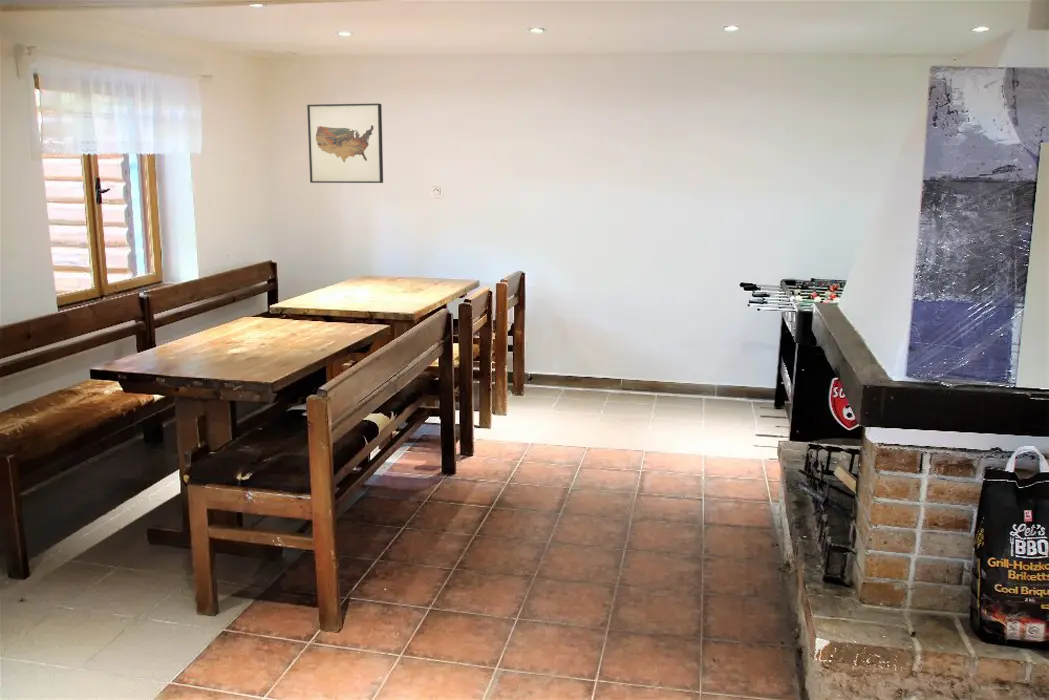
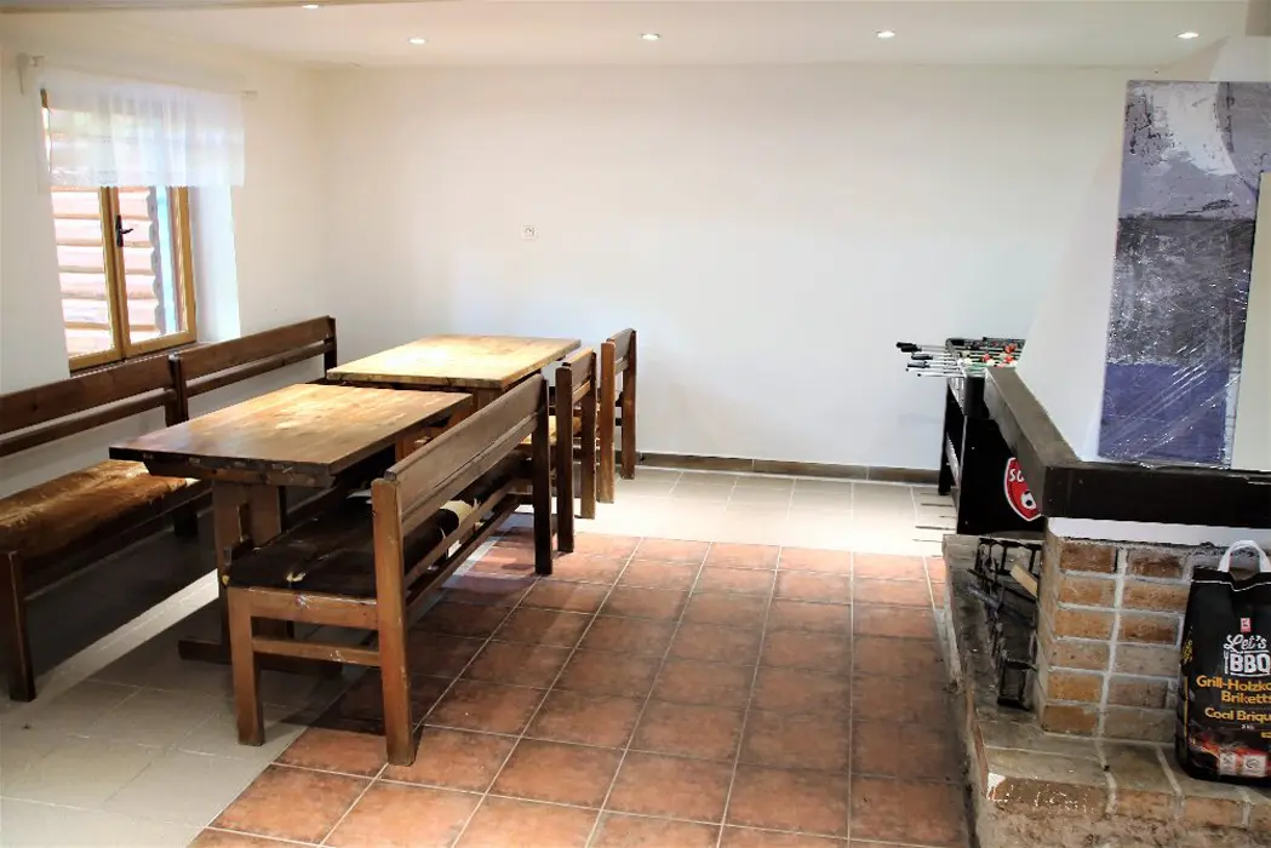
- wall art (345, 143)
